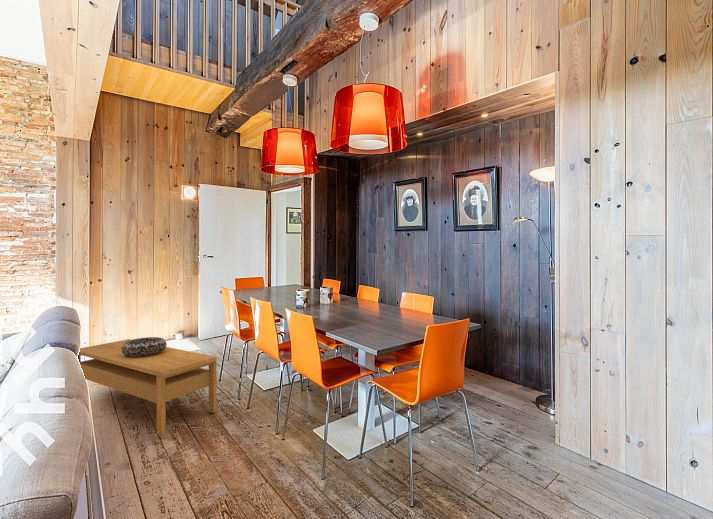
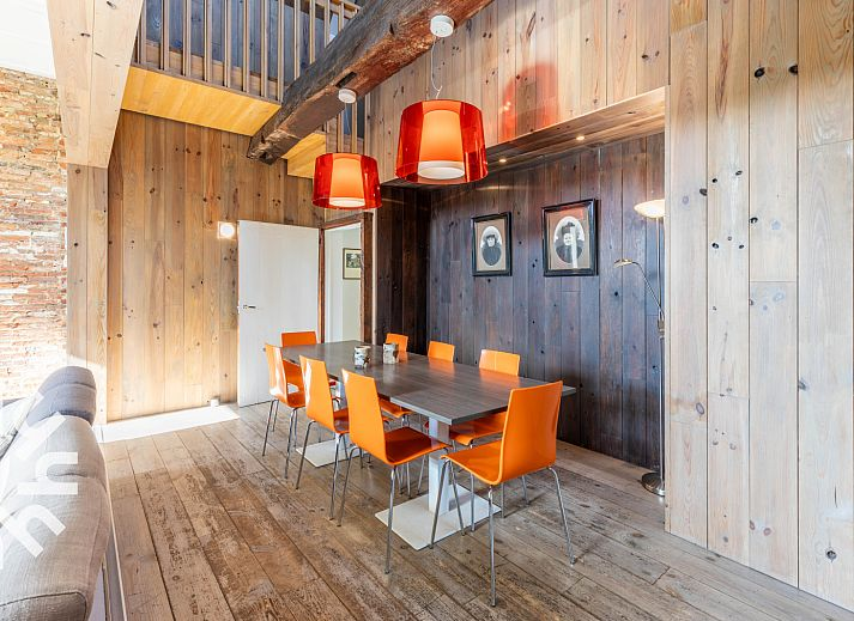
- decorative bowl (144, 346)
- coffee table (142, 379)
